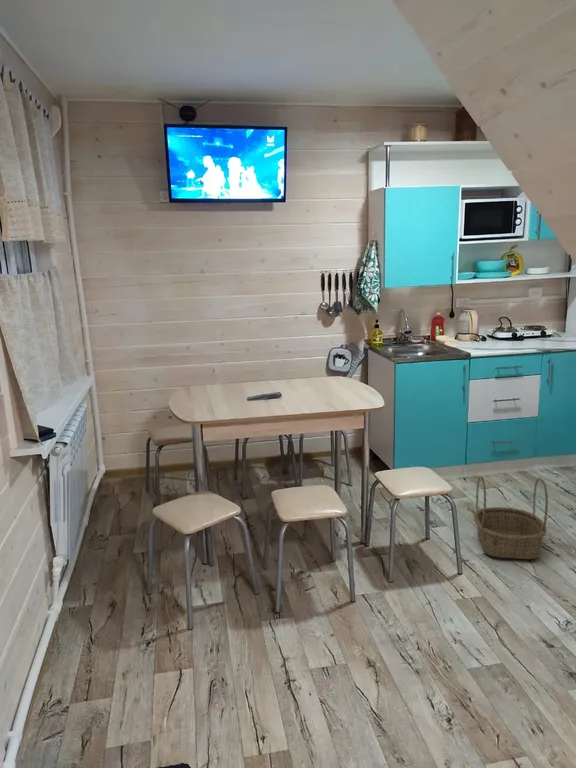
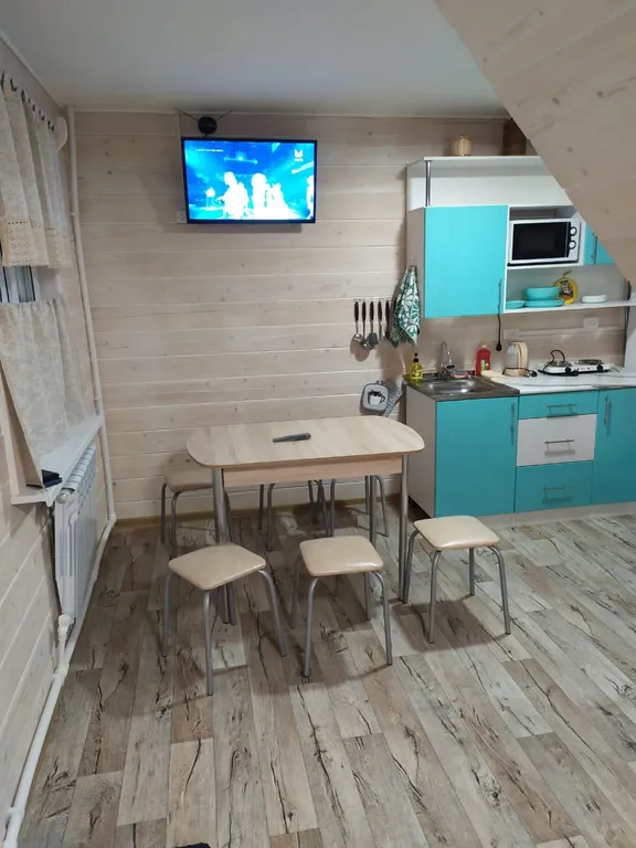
- basket (509, 513)
